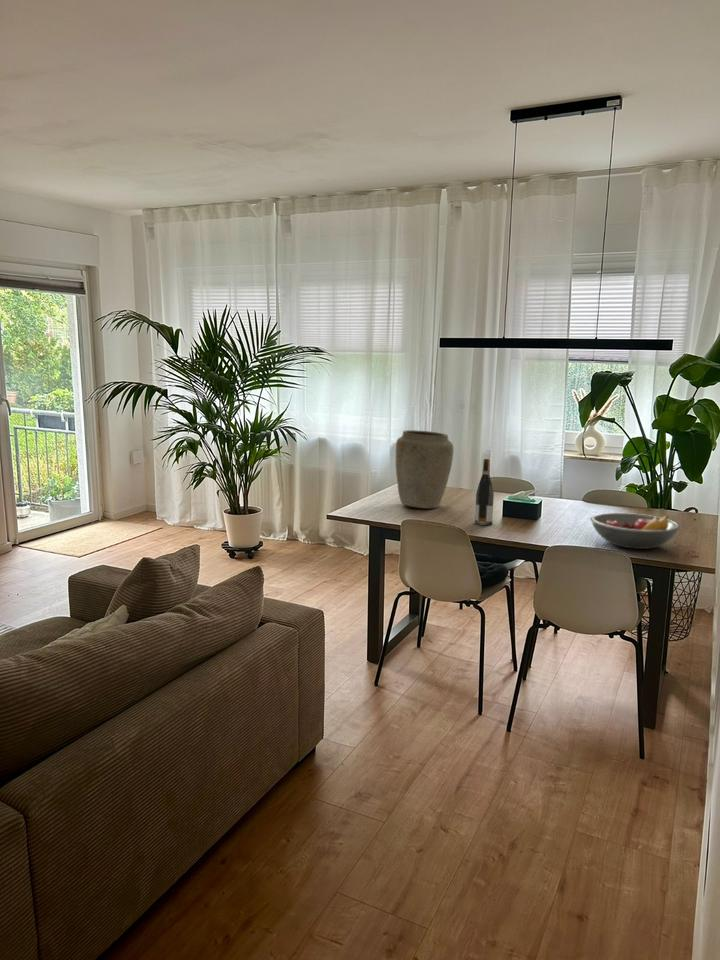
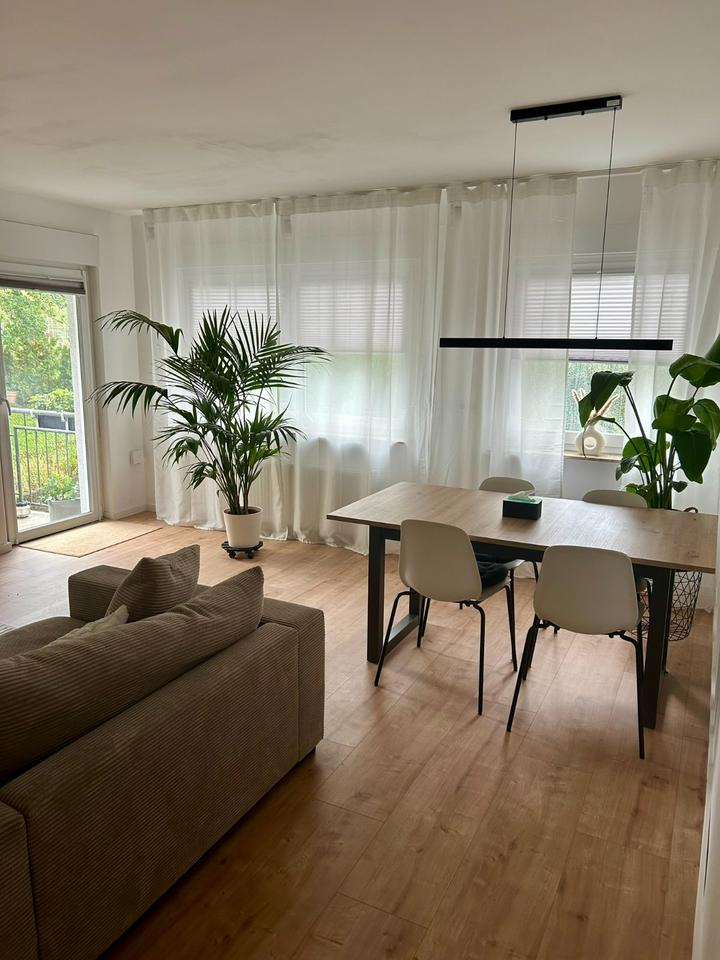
- vase (423, 469)
- wine bottle (485, 491)
- fruit bowl (633, 530)
